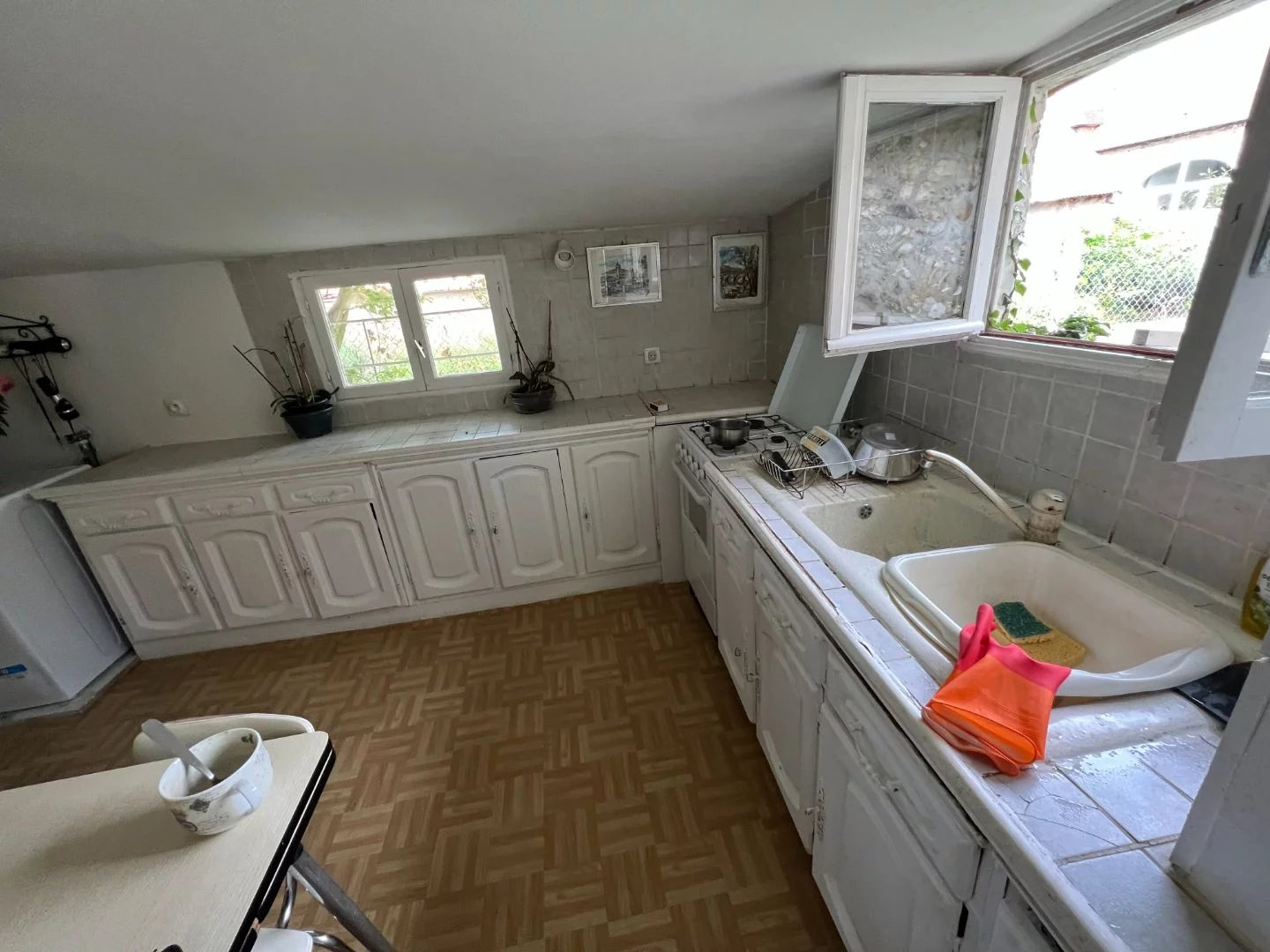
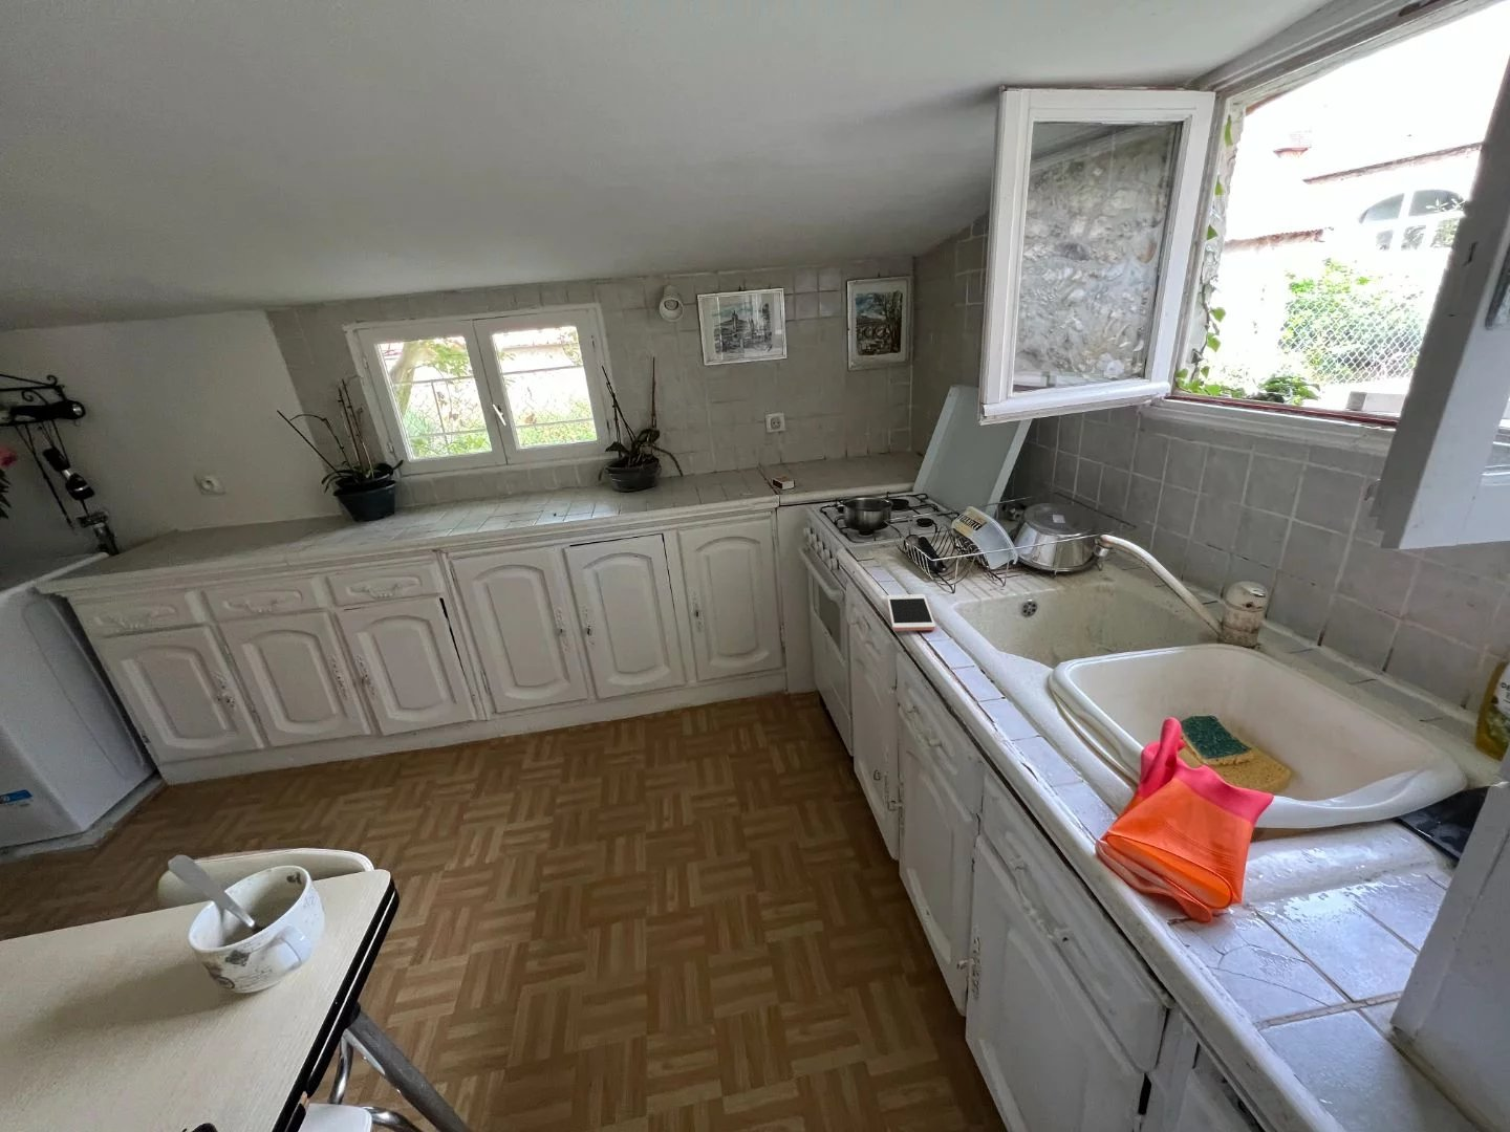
+ cell phone (910, 611)
